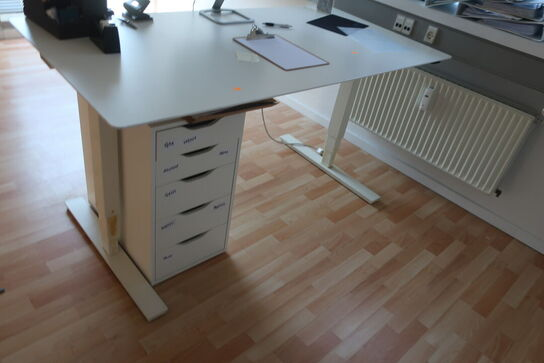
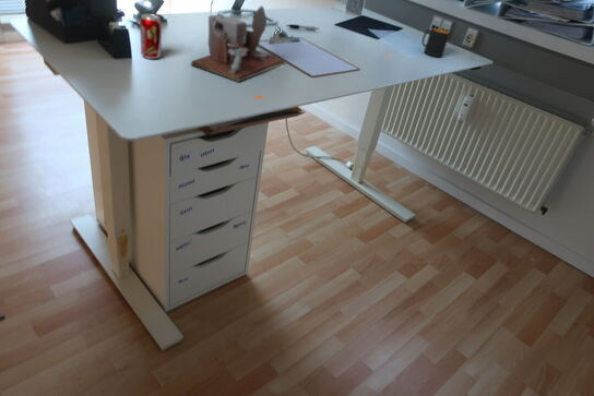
+ desk organizer (243, 35)
+ beverage can (151, 36)
+ mug (432, 40)
